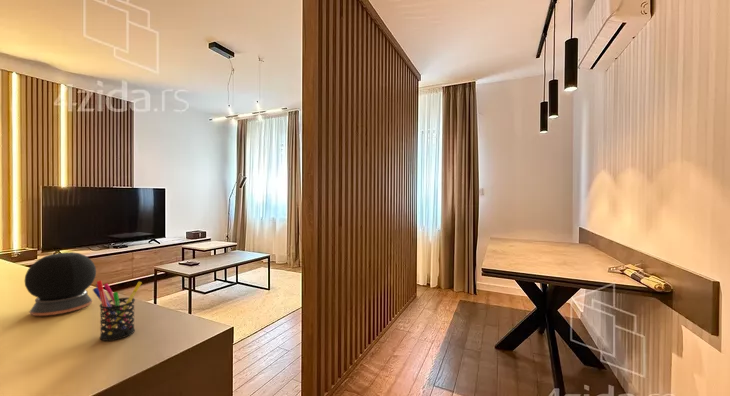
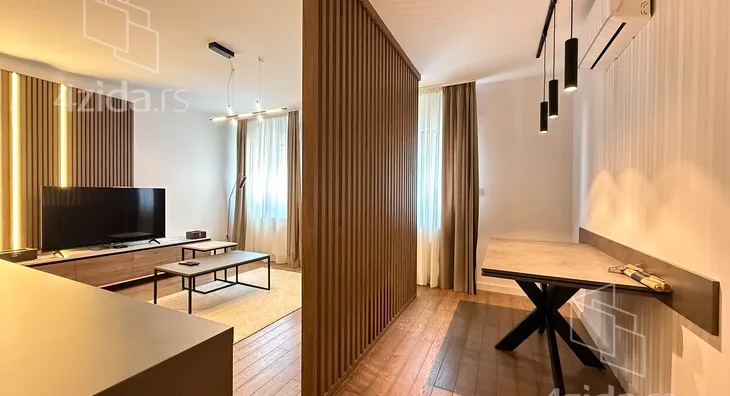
- speaker (62, 280)
- pen holder (115, 307)
